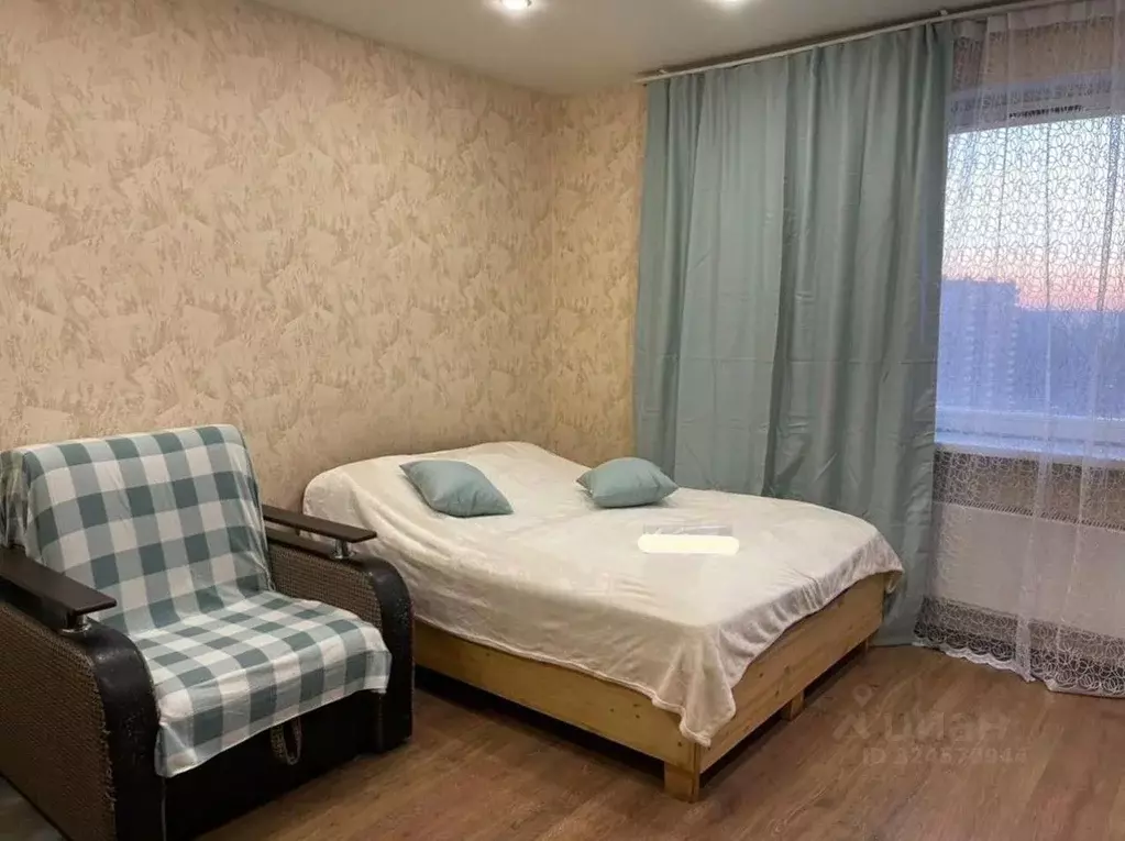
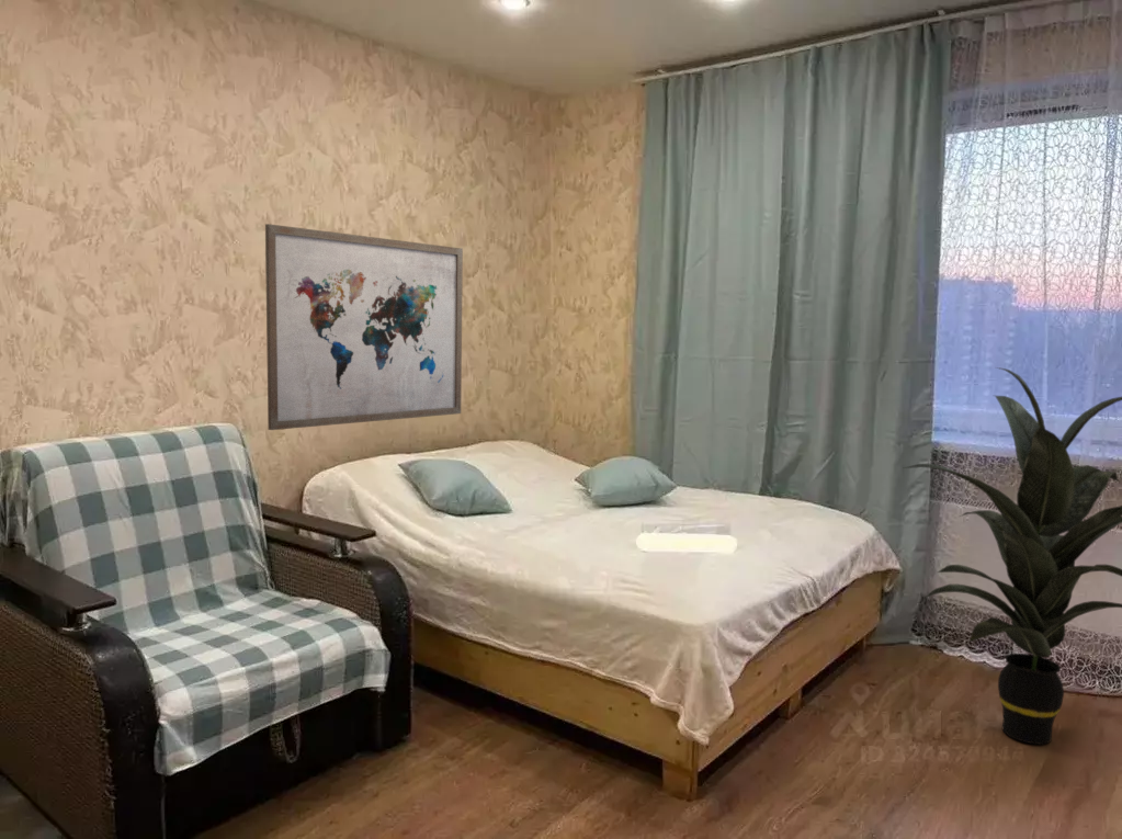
+ indoor plant (1028, 552)
+ wall art (374, 330)
